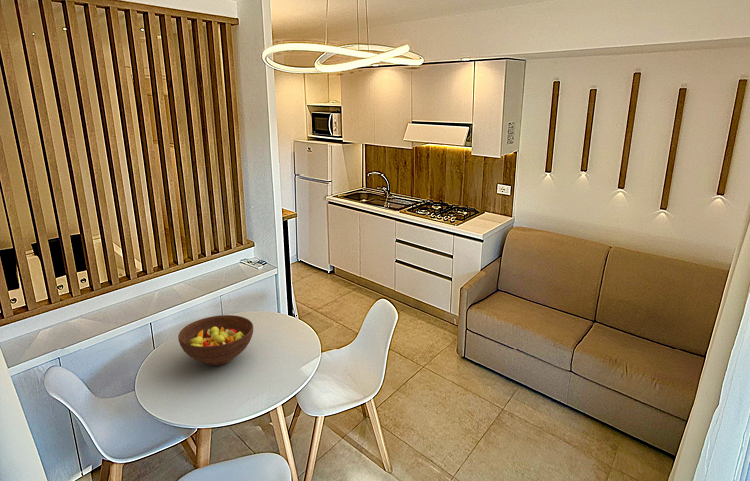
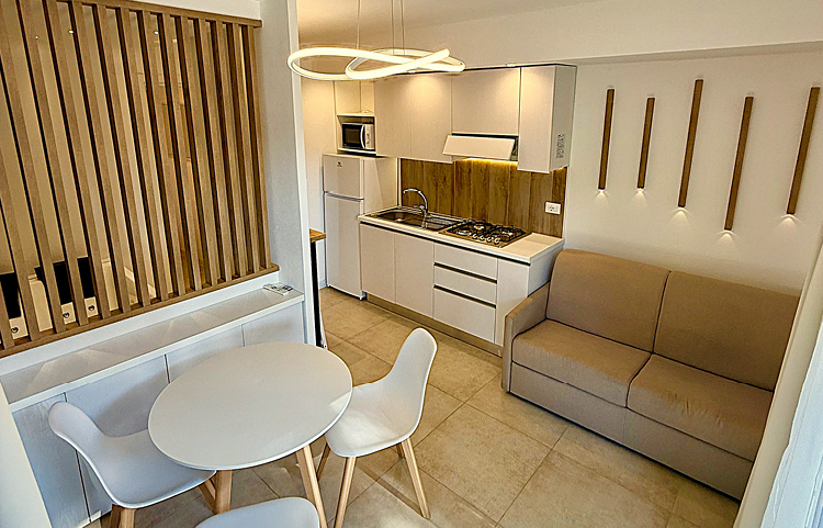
- fruit bowl (218, 344)
